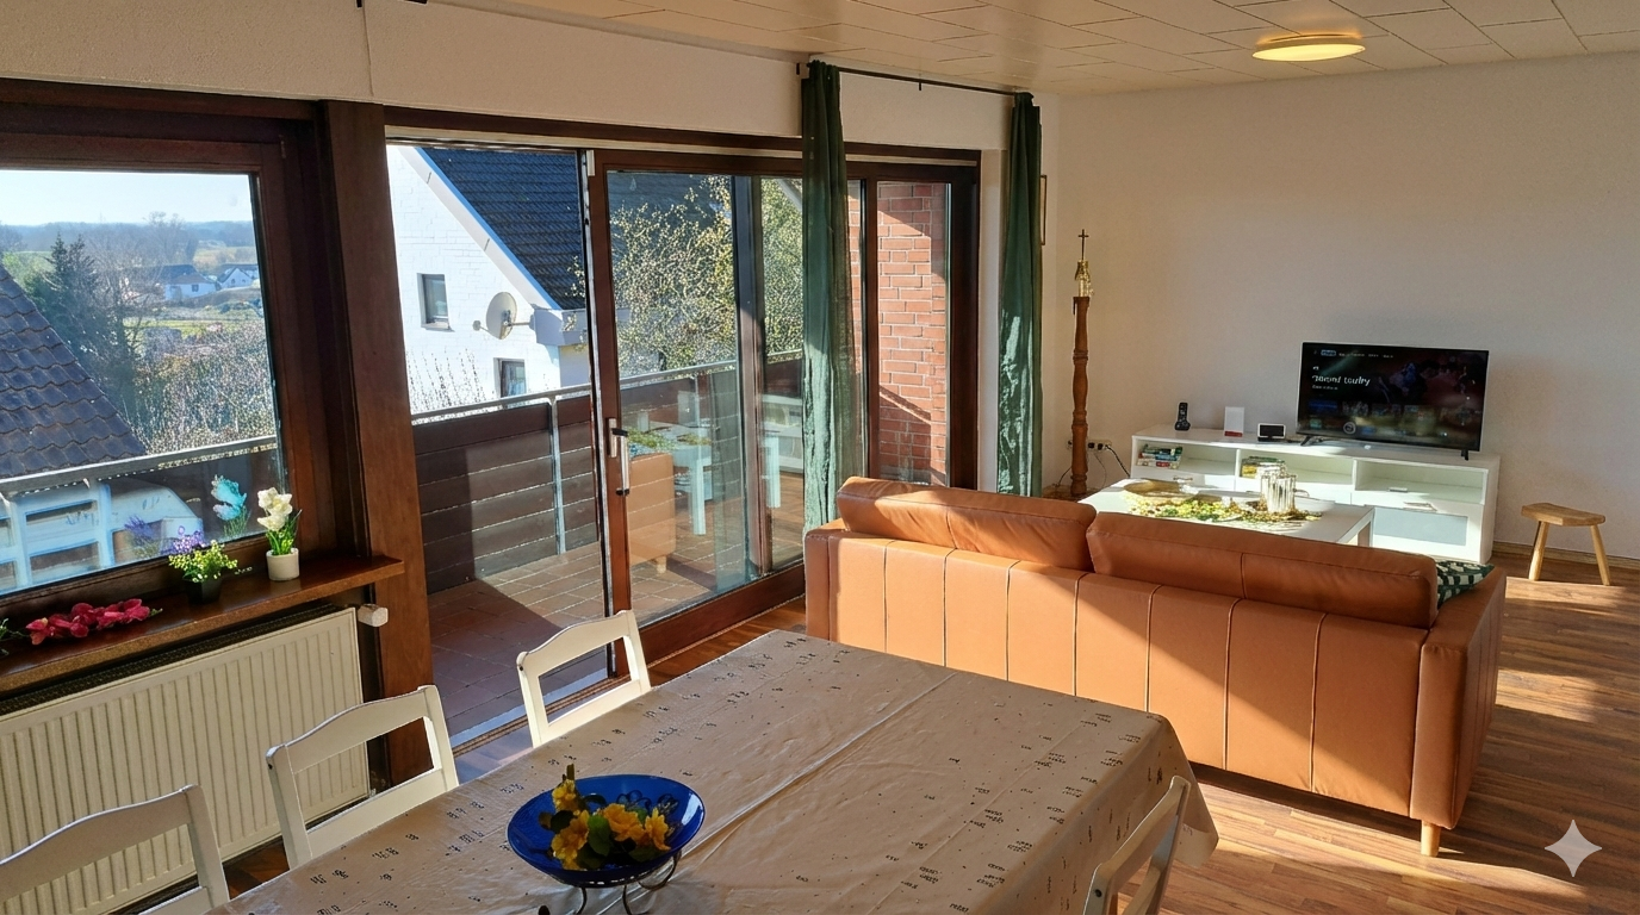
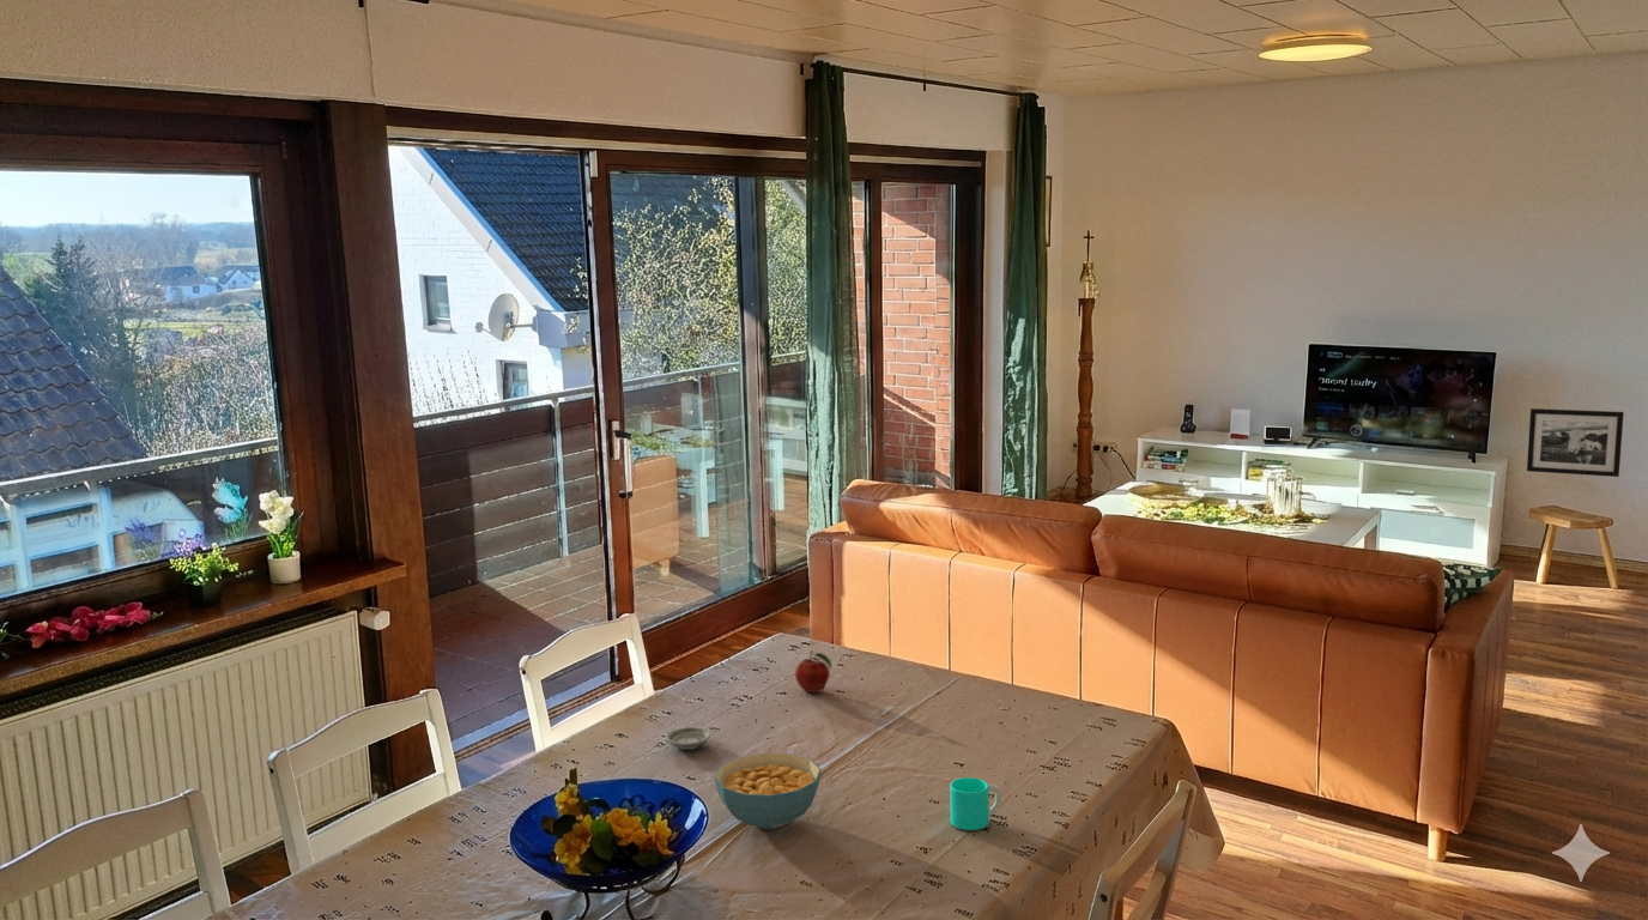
+ cup (976, 801)
+ picture frame (1574, 442)
+ saucer (687, 739)
+ cereal bowl (768, 797)
+ fruit (814, 671)
